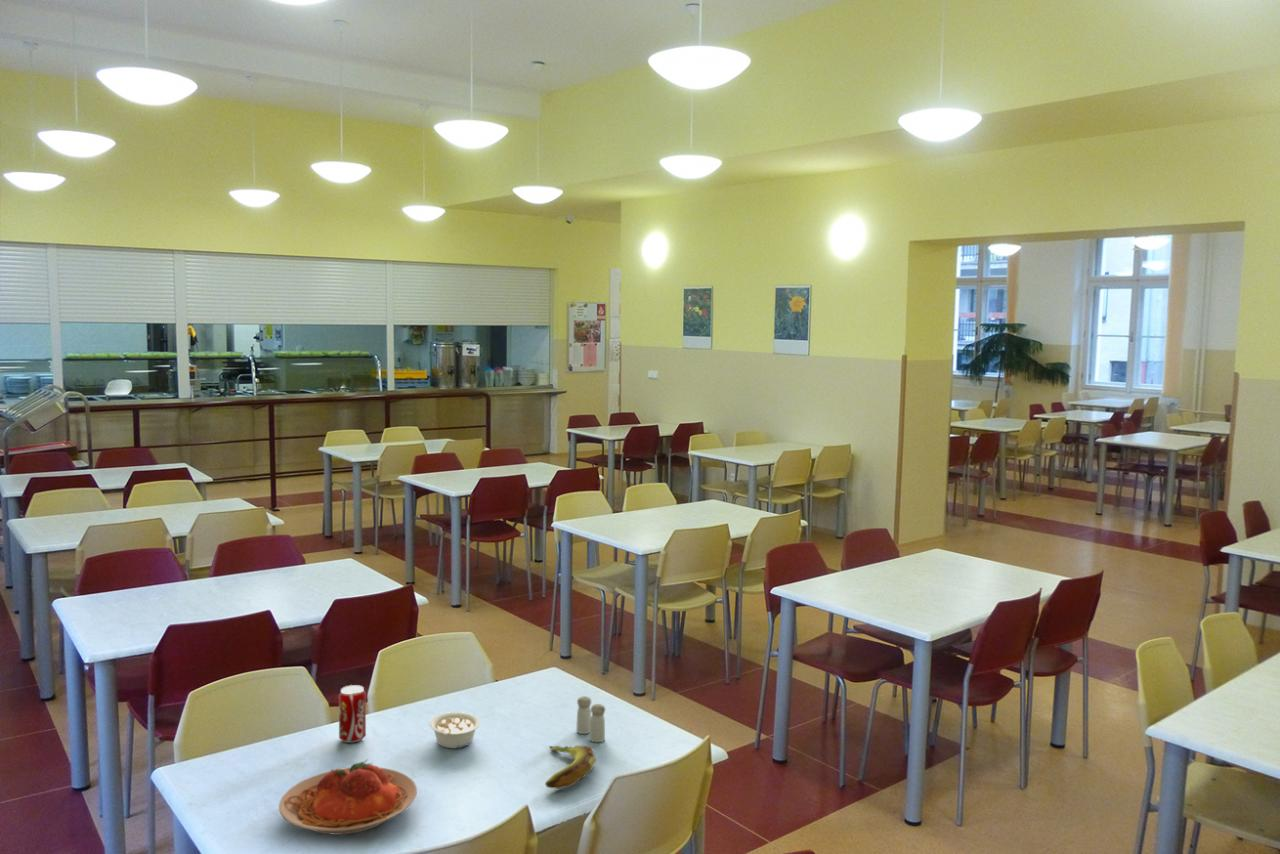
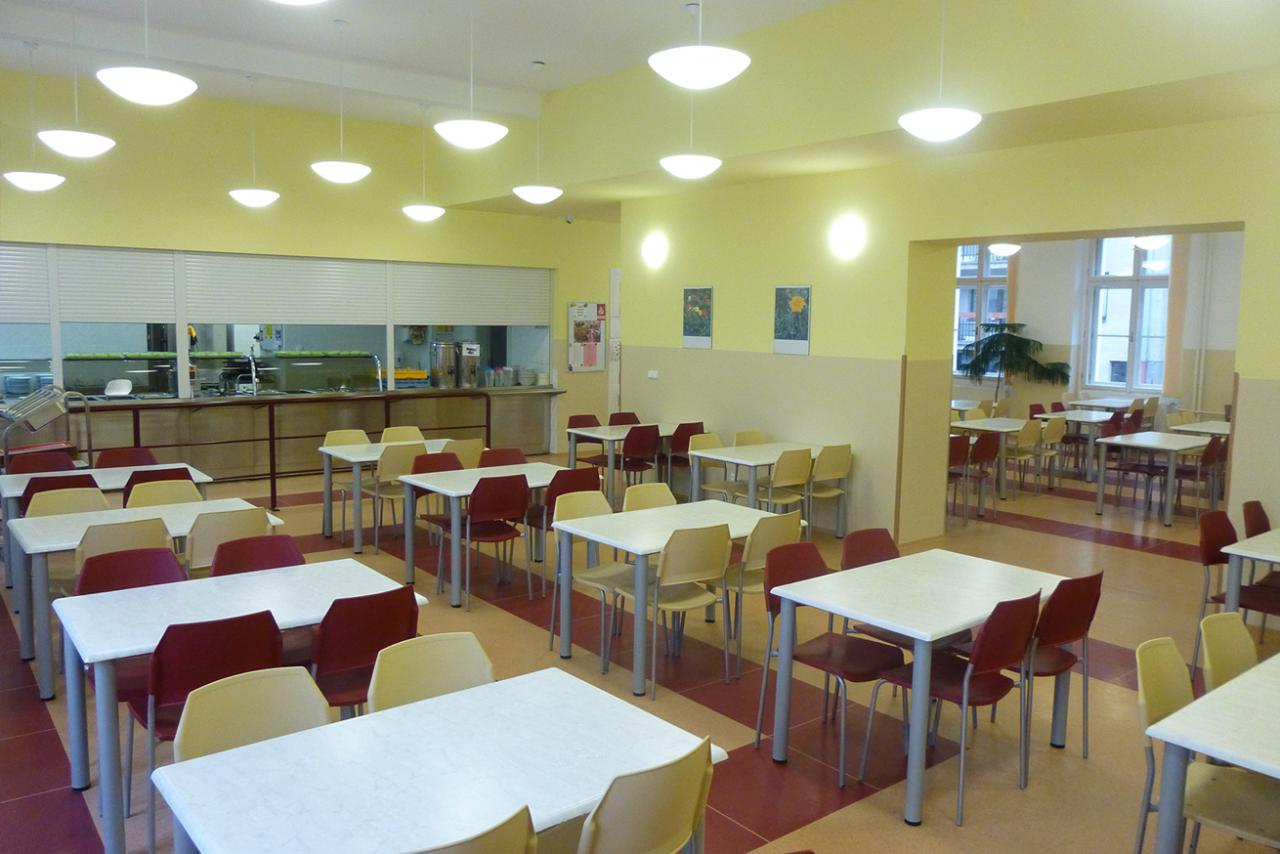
- beverage can (352, 714)
- plate (349, 788)
- banana (559, 751)
- legume (455, 730)
- salt and pepper shaker (590, 718)
